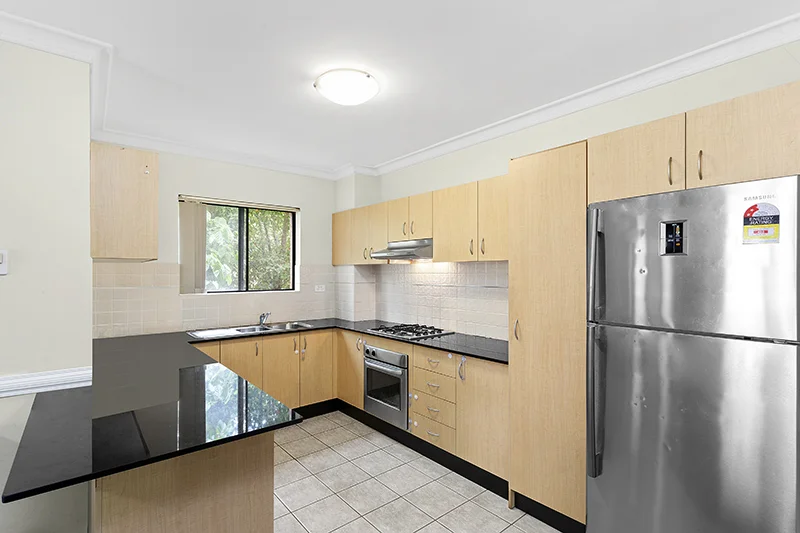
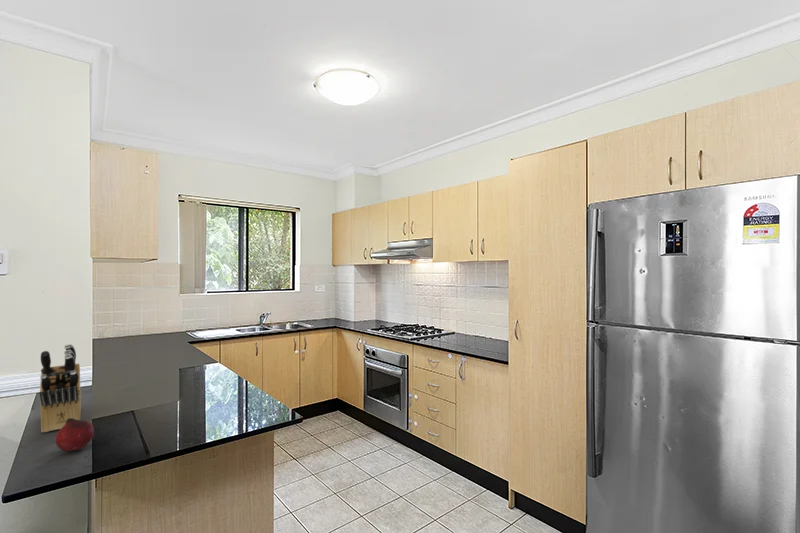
+ knife block (61, 381)
+ fruit (75, 433)
